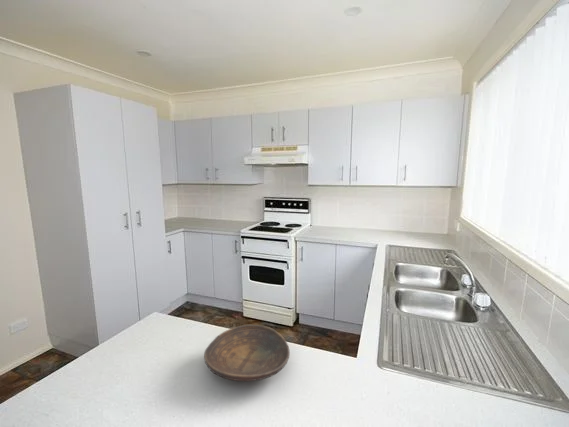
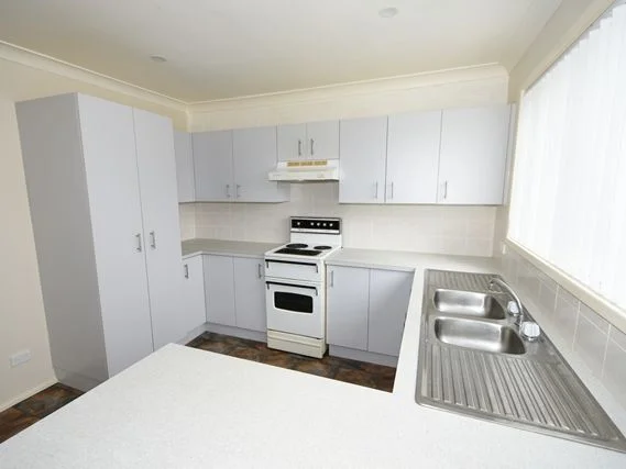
- decorative bowl (247, 356)
